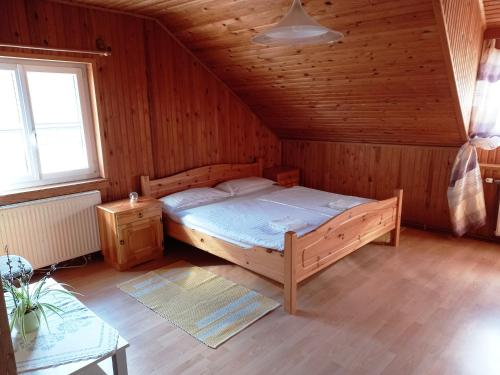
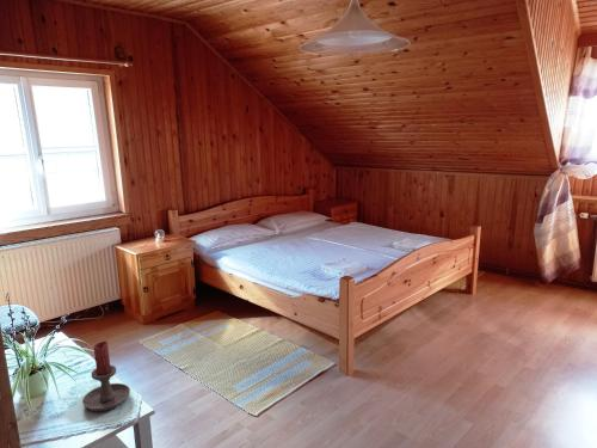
+ candle holder (103, 368)
